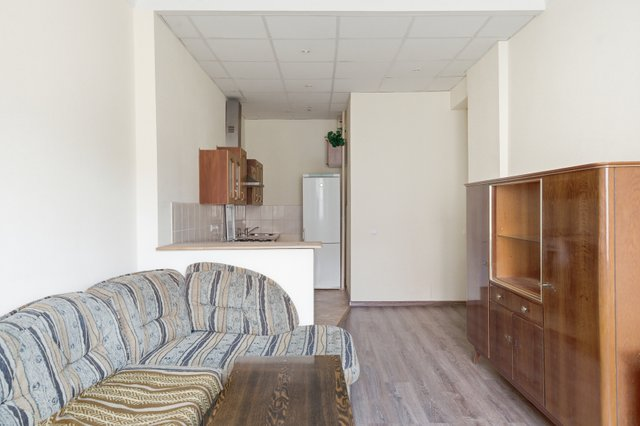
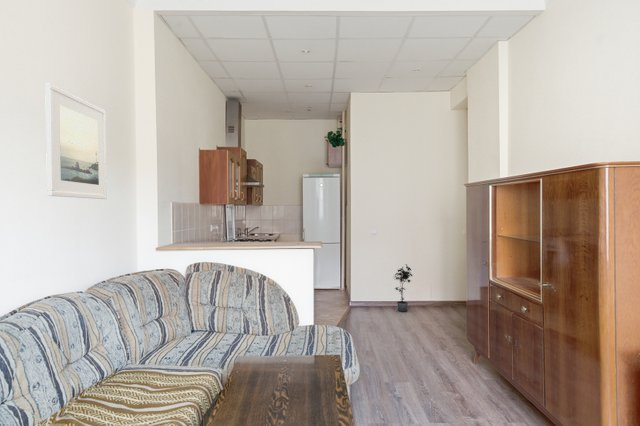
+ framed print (79, 148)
+ potted plant (402, 287)
